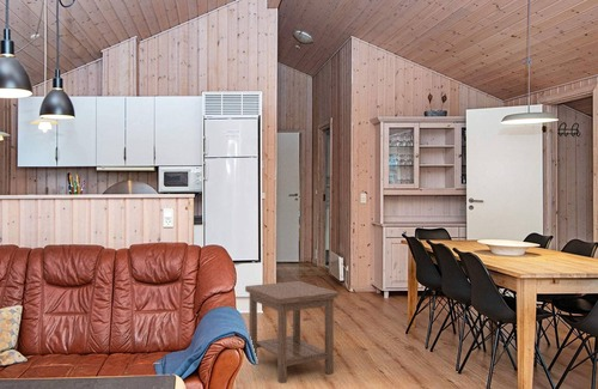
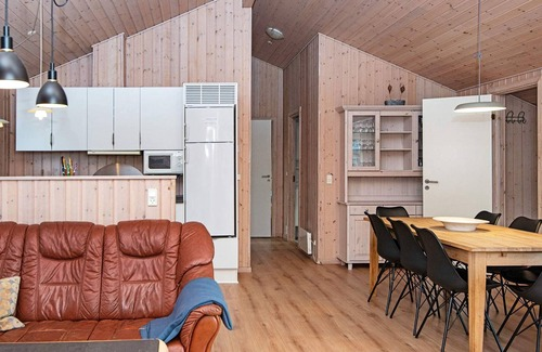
- side table (286, 328)
